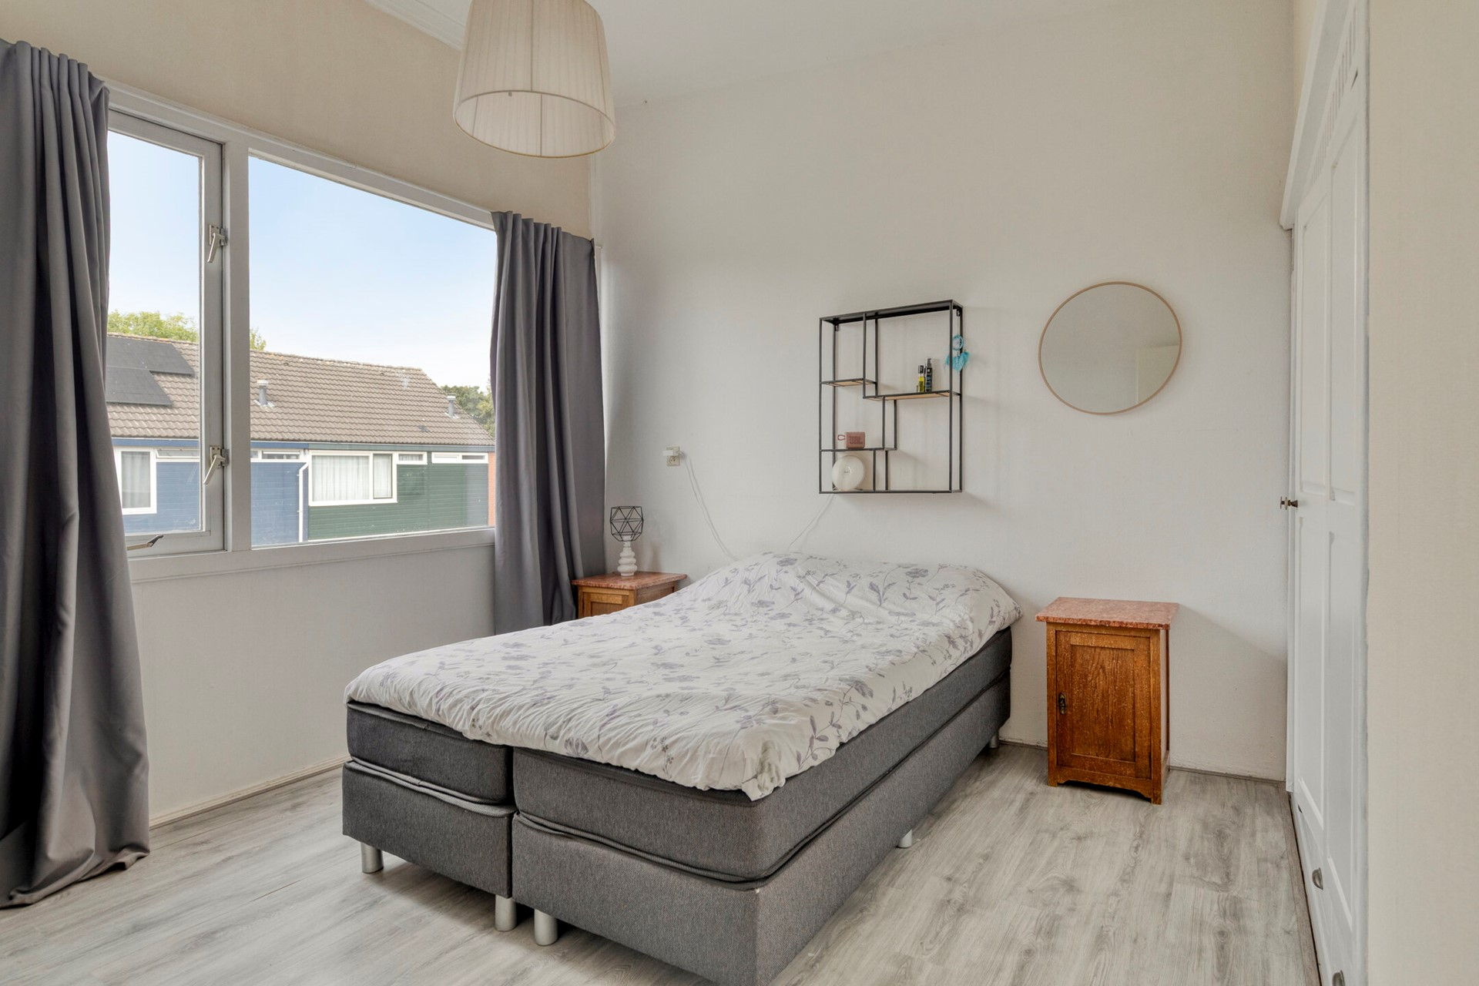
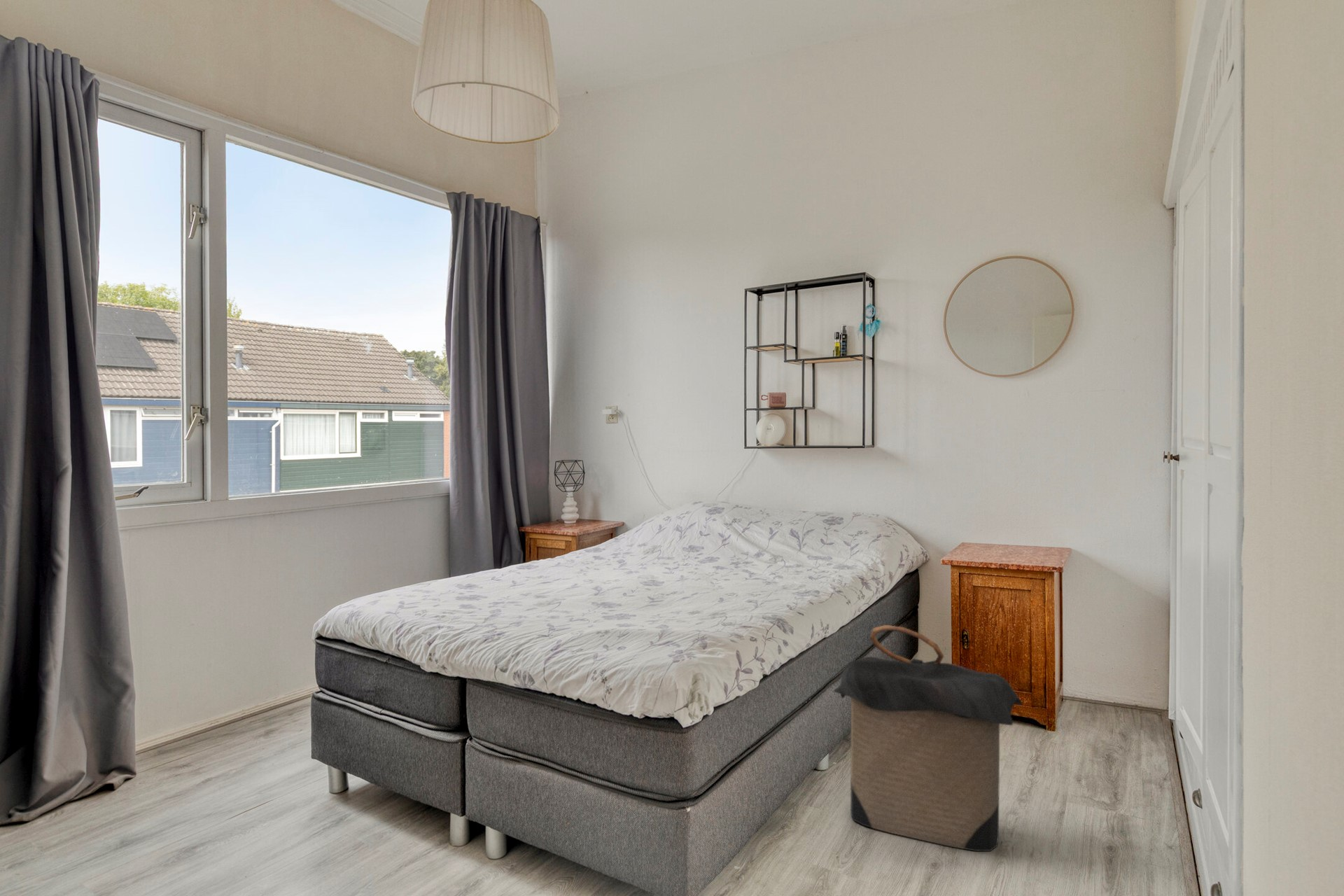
+ laundry hamper (927, 724)
